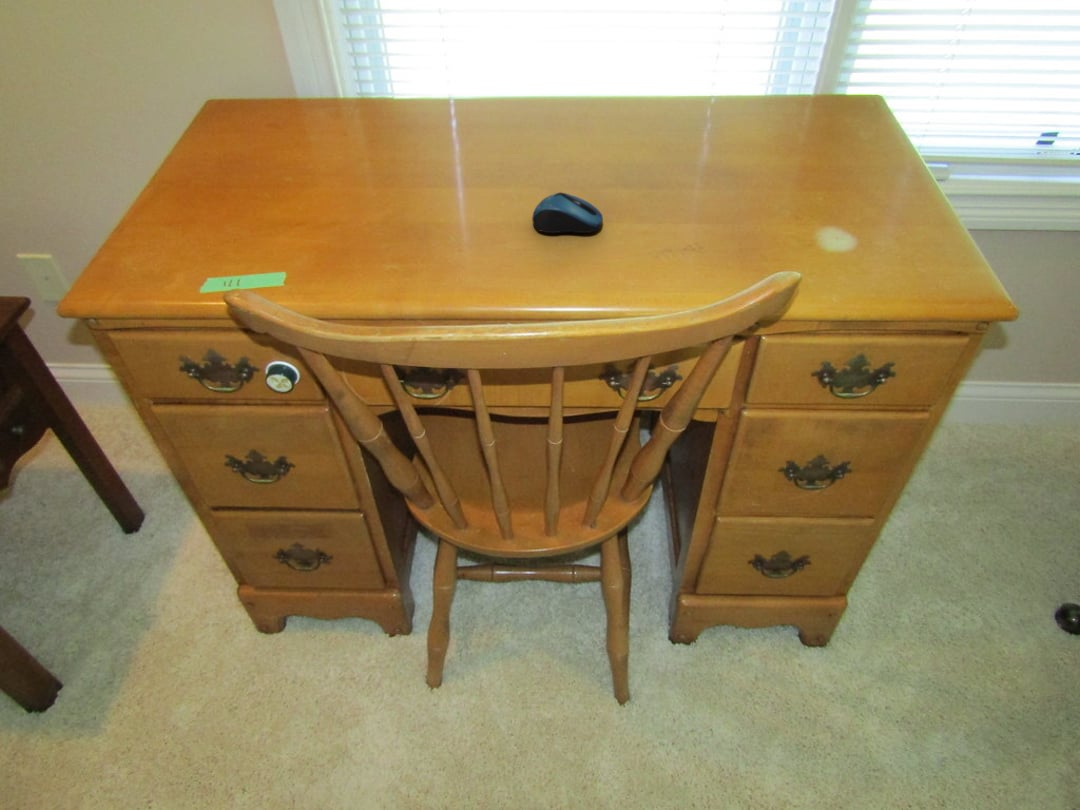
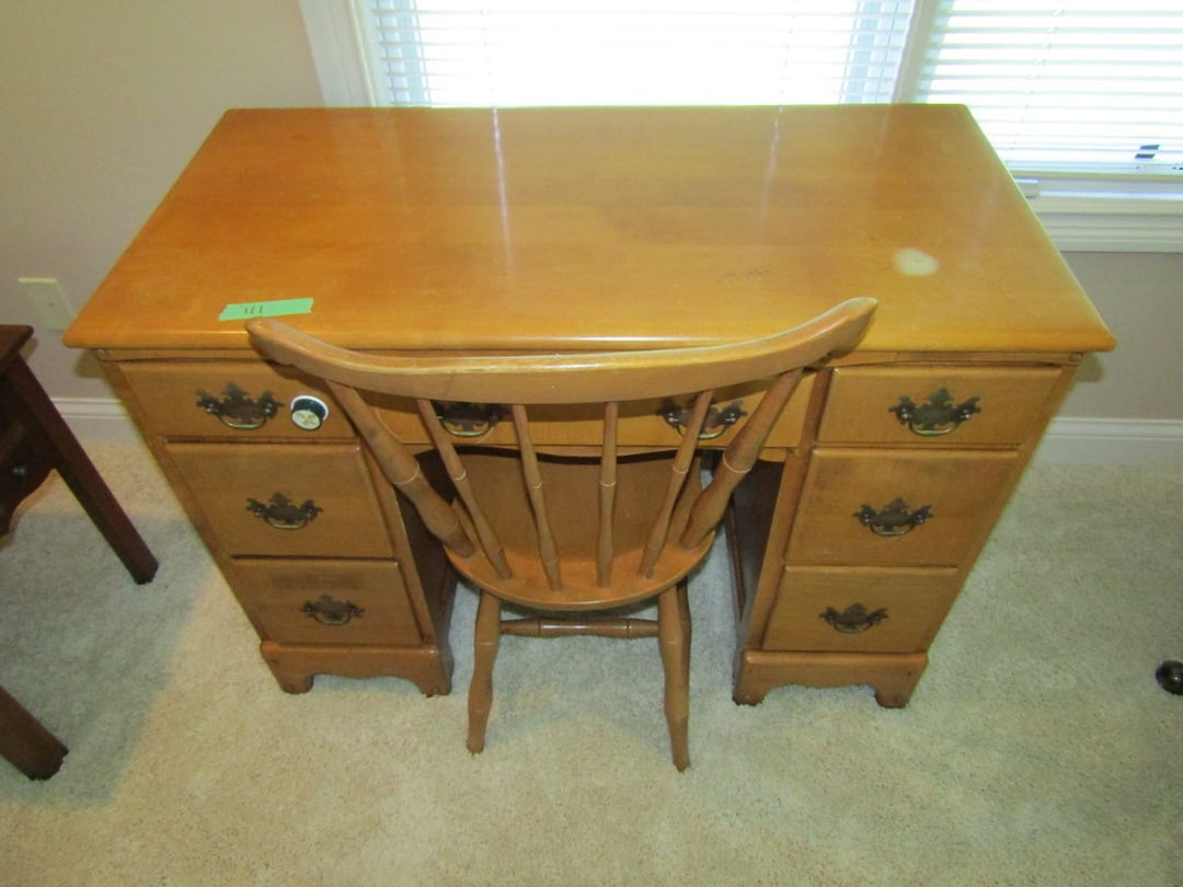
- computer mouse (567, 208)
